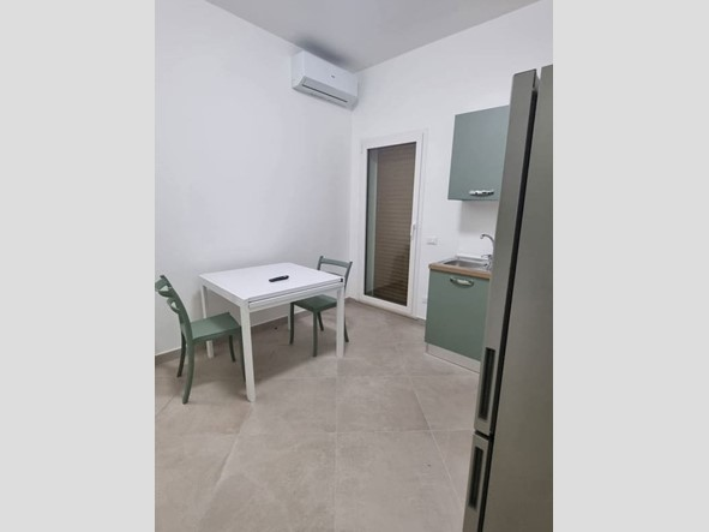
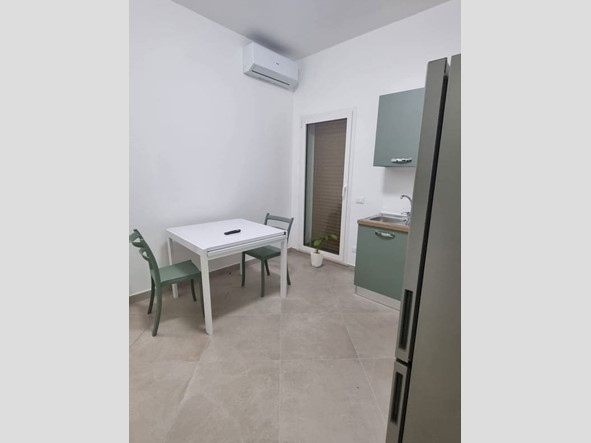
+ house plant (319, 248)
